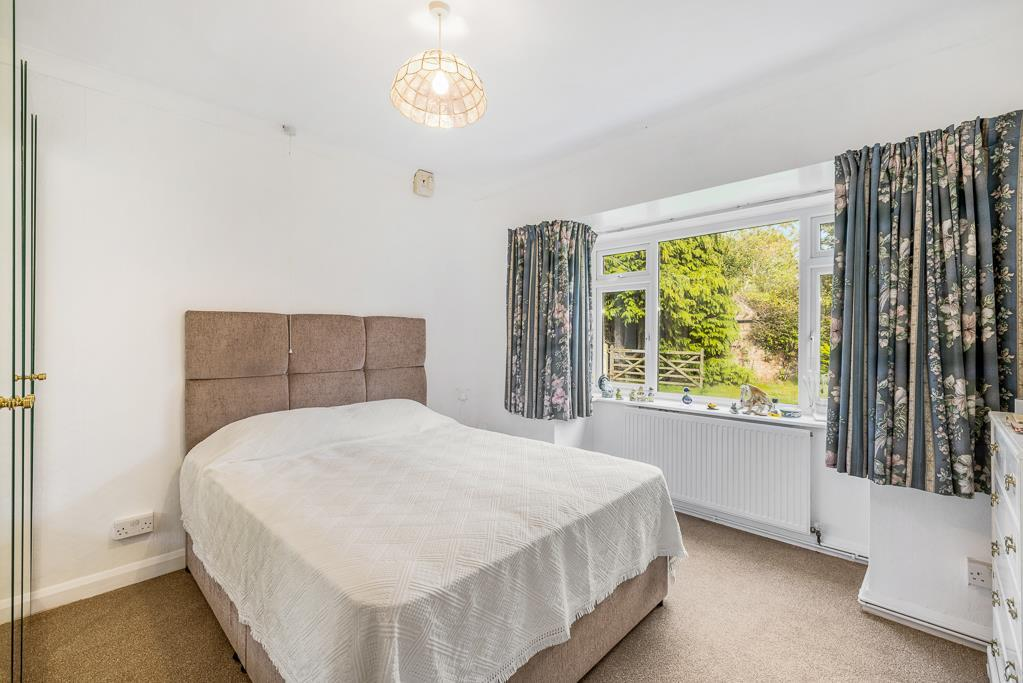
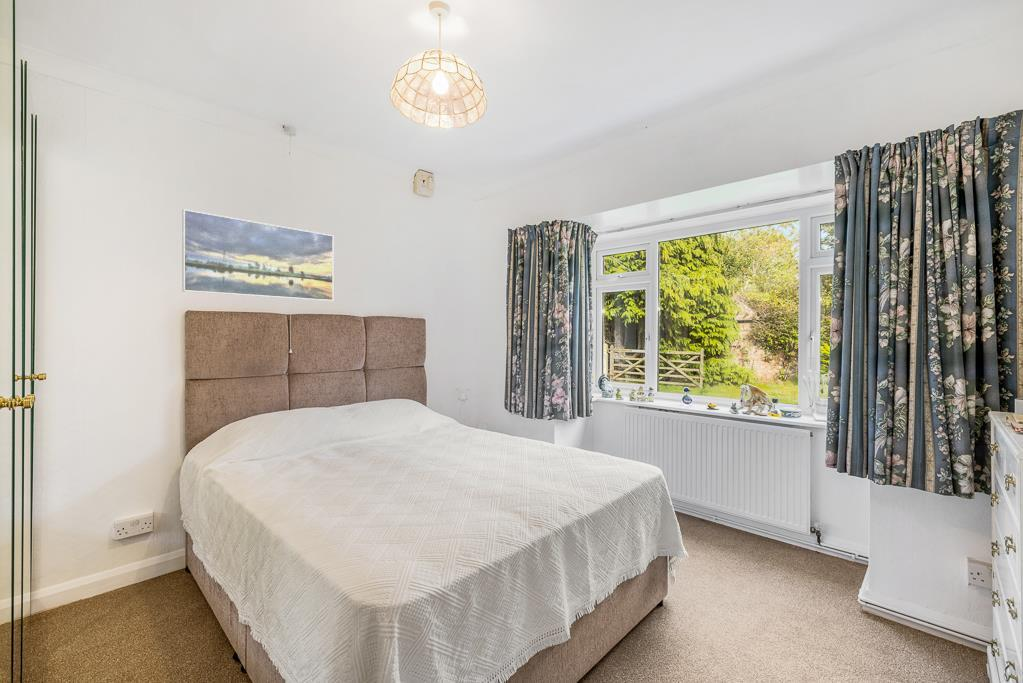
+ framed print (265, 260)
